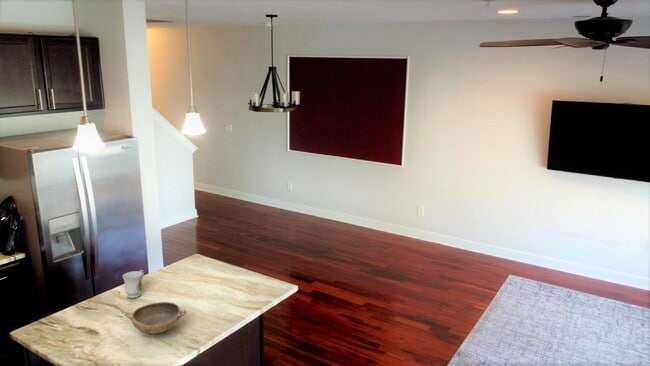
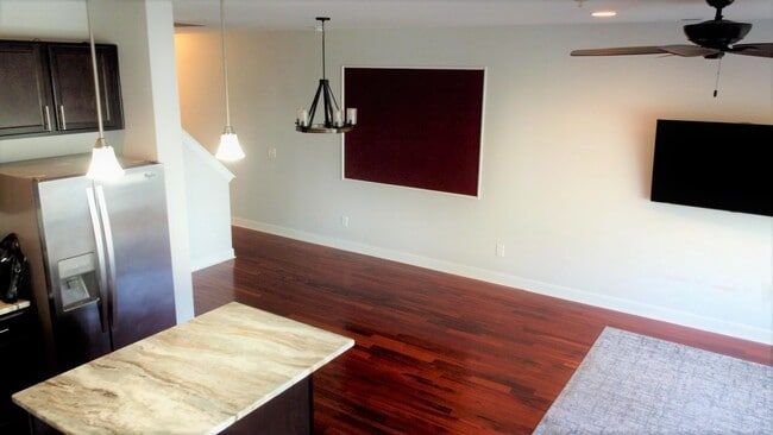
- mug (135, 283)
- bowl (156, 321)
